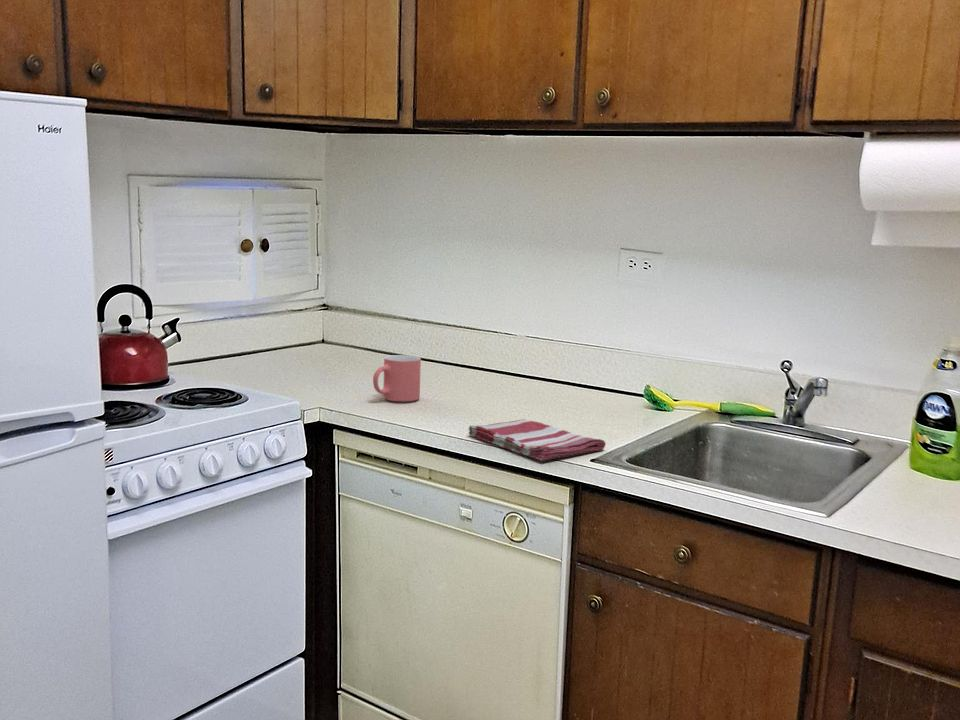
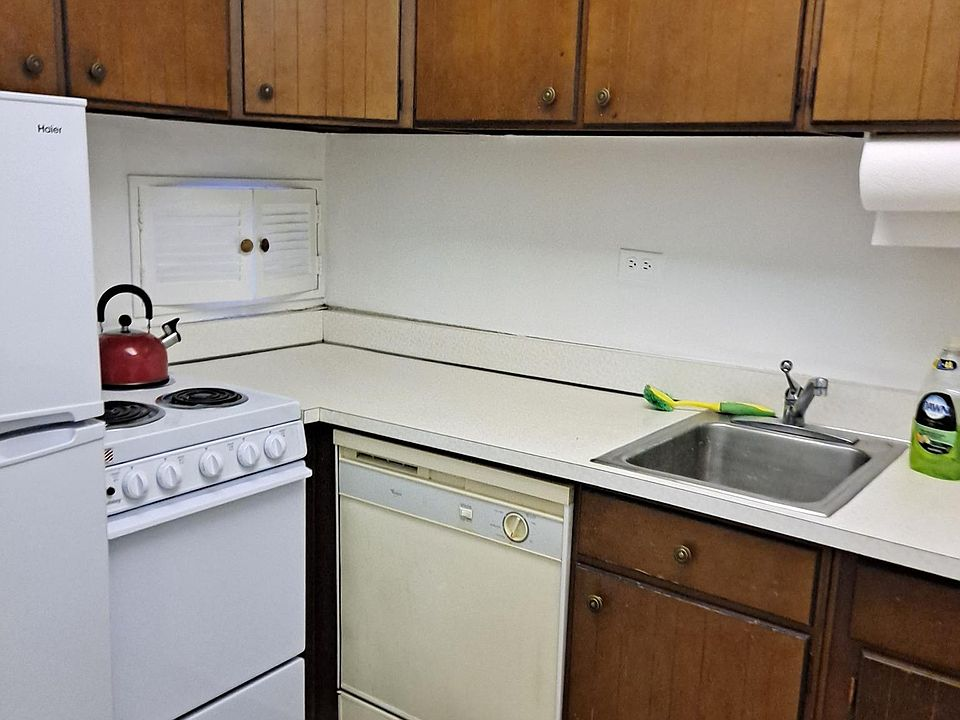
- mug (395, 379)
- dish towel (534, 435)
